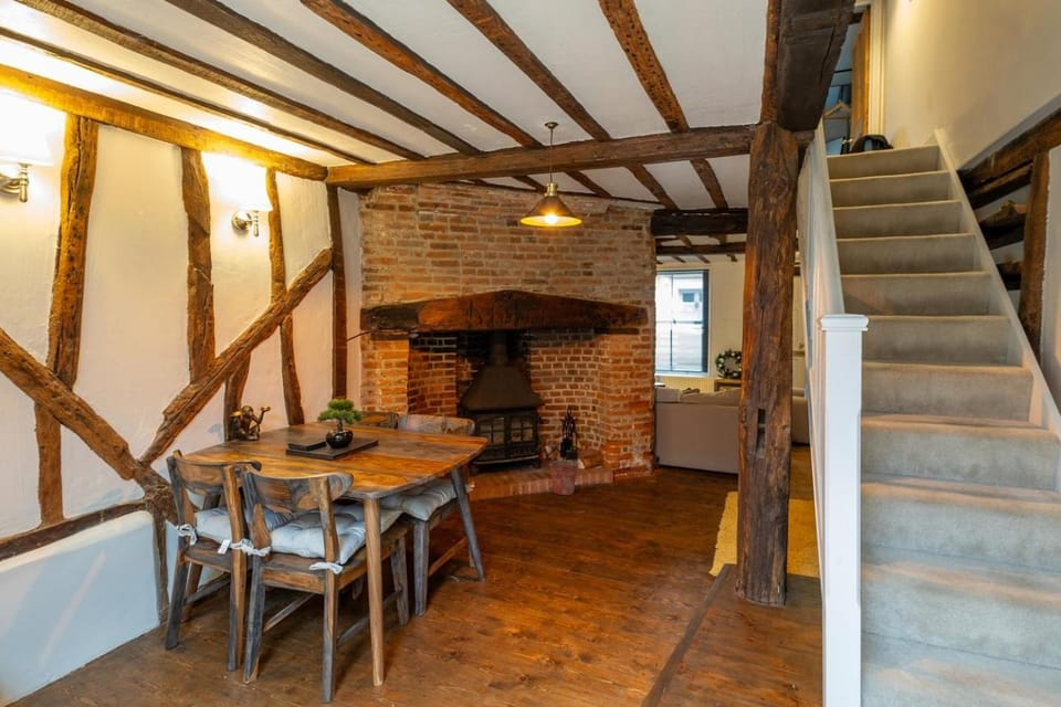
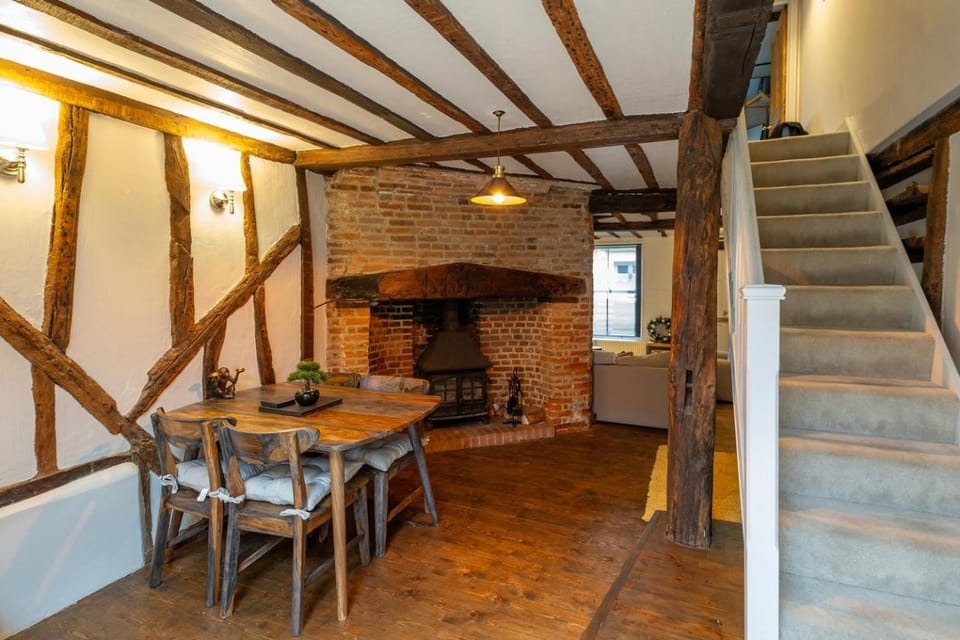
- bucket (563, 476)
